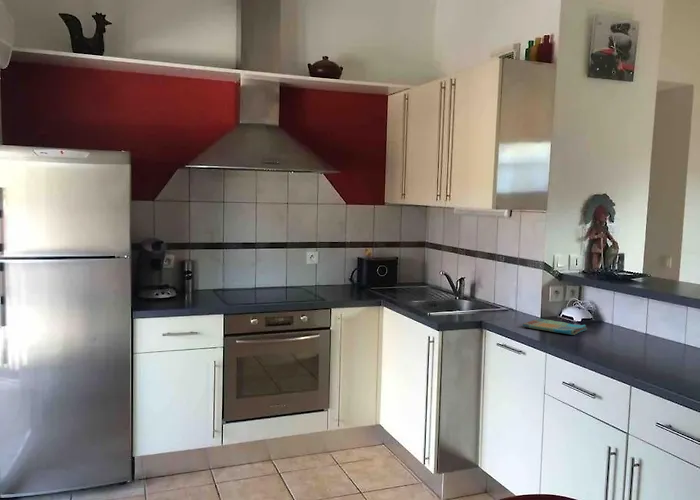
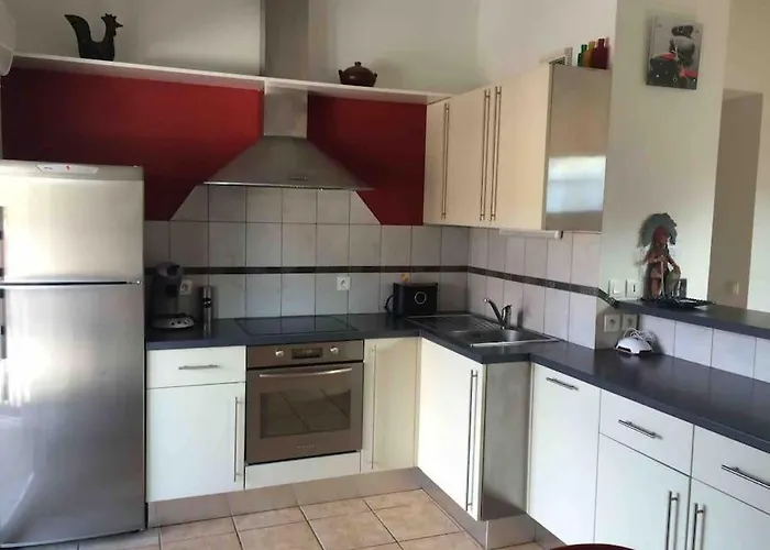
- dish towel (554, 325)
